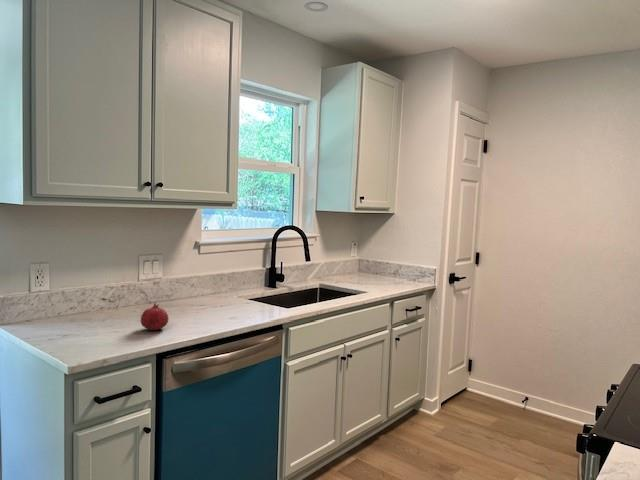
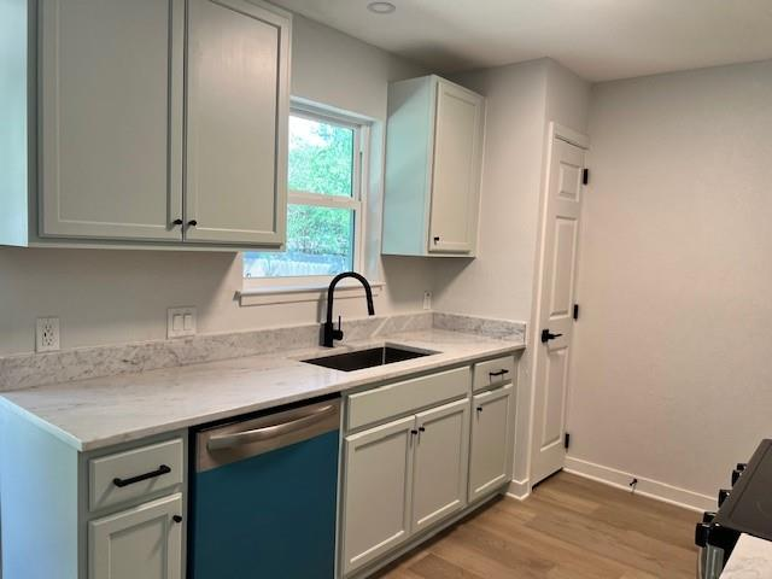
- fruit (154, 316)
